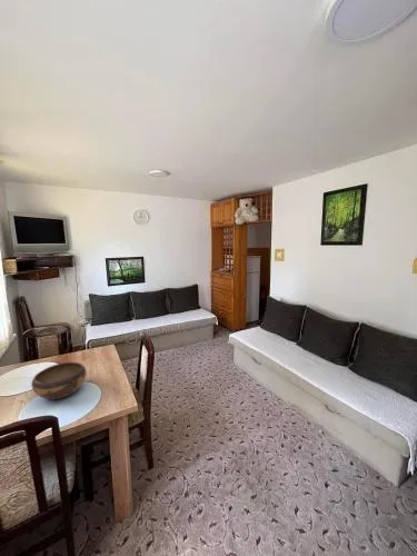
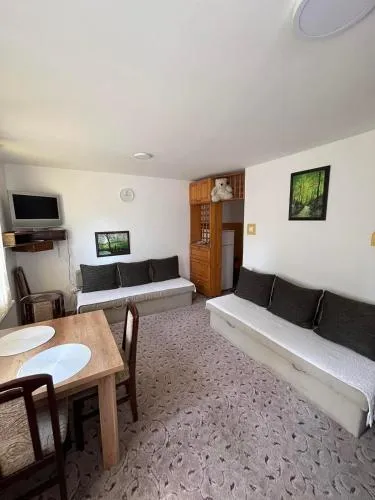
- decorative bowl (60, 381)
